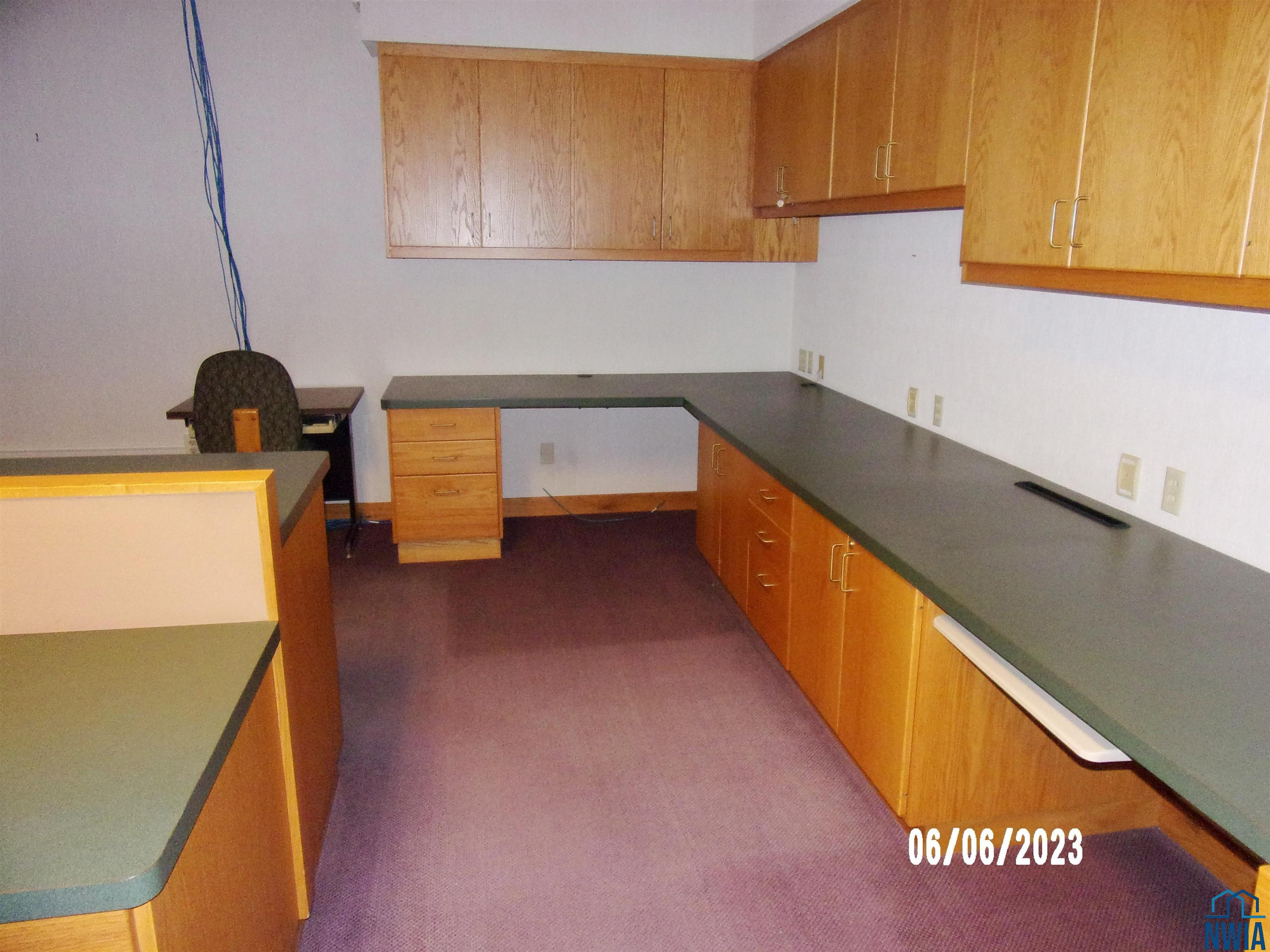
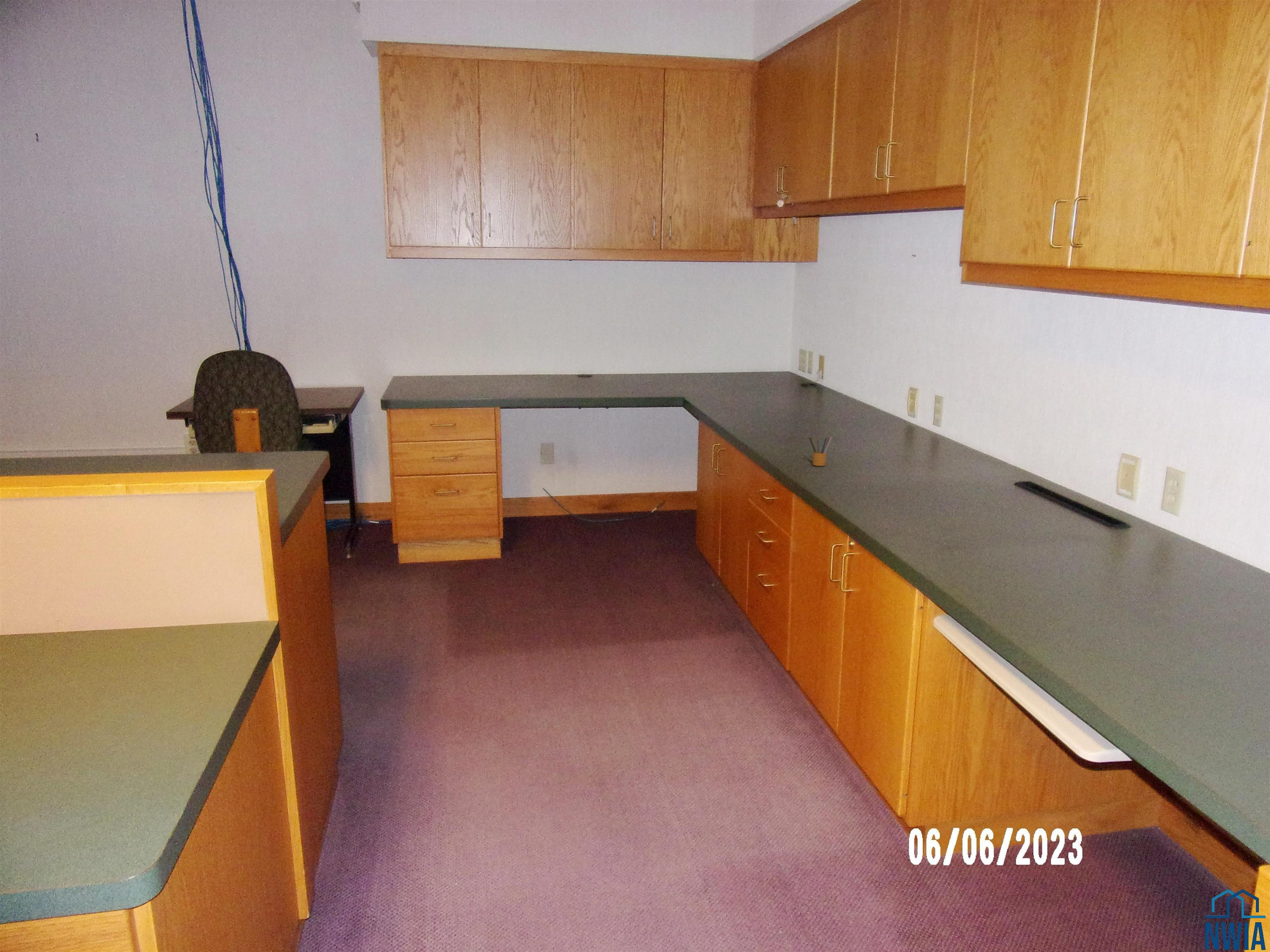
+ pencil box (819, 449)
